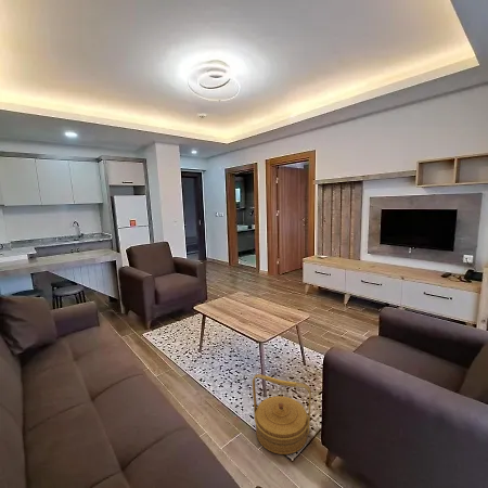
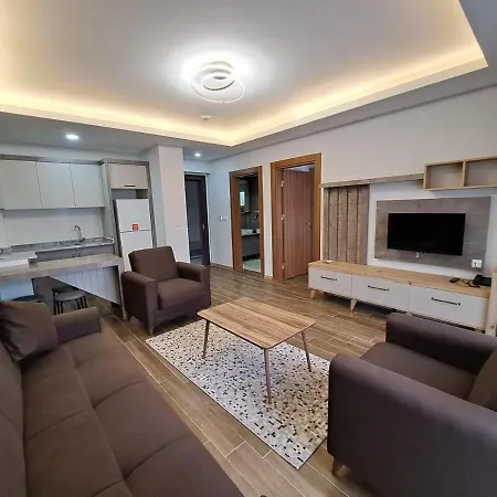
- basket (281, 406)
